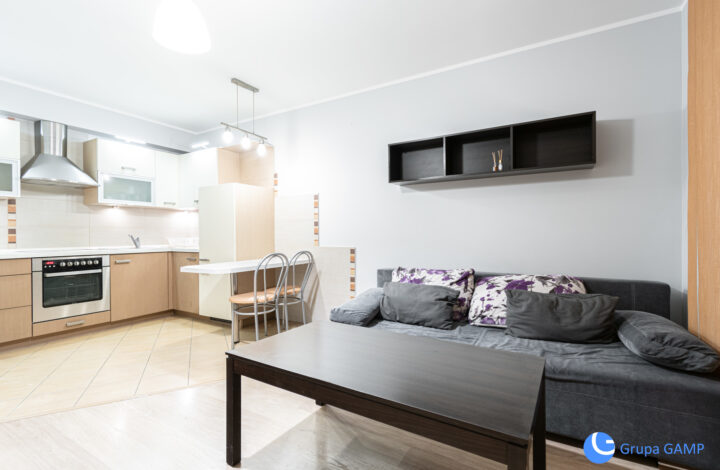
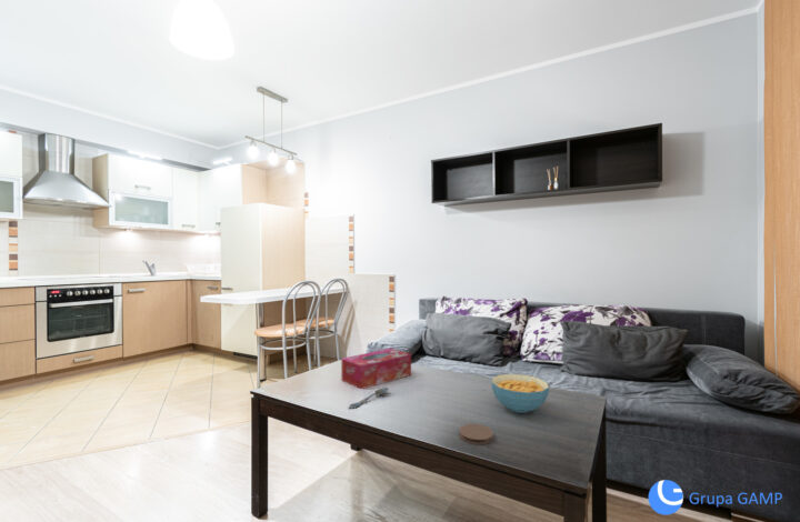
+ coaster (476, 433)
+ cereal bowl (519, 395)
+ tissue box (377, 367)
+ spoon (369, 396)
